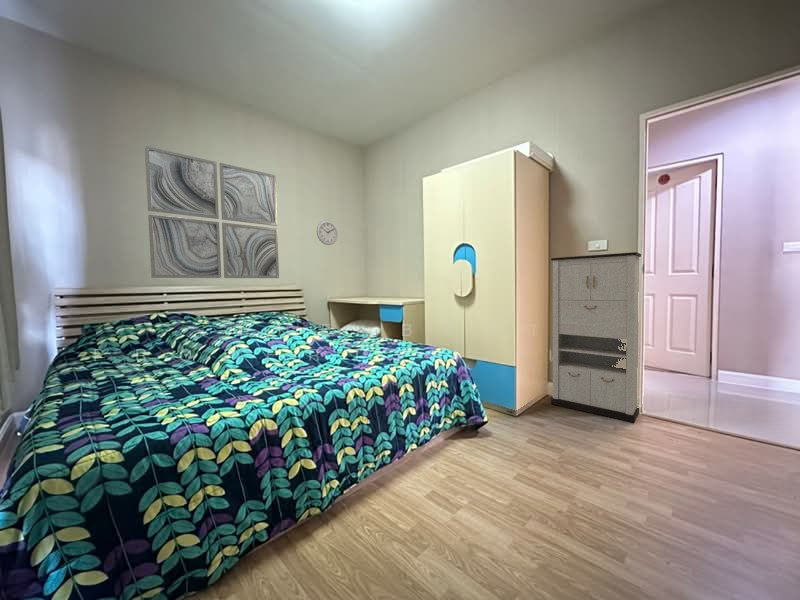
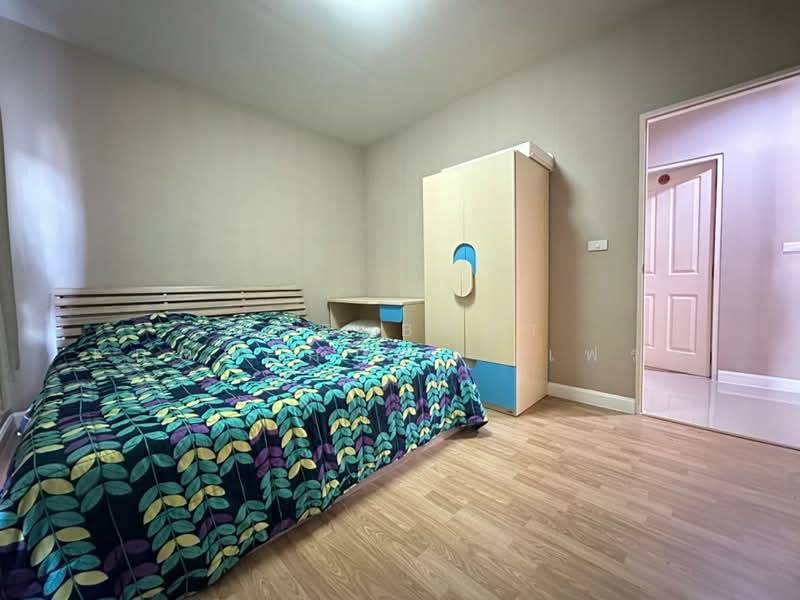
- cabinet (593, 333)
- wall clock (327, 232)
- wall art (222, 219)
